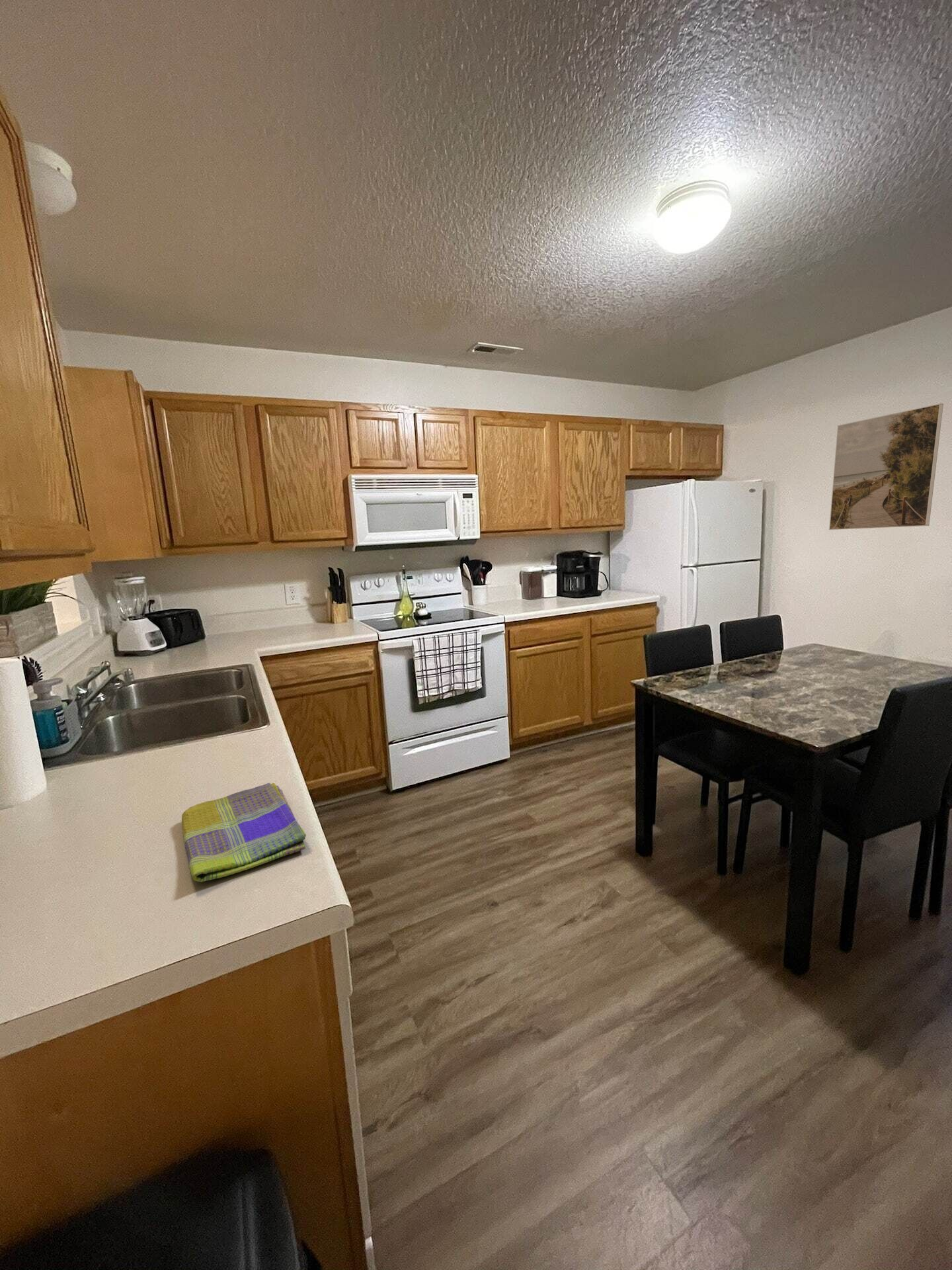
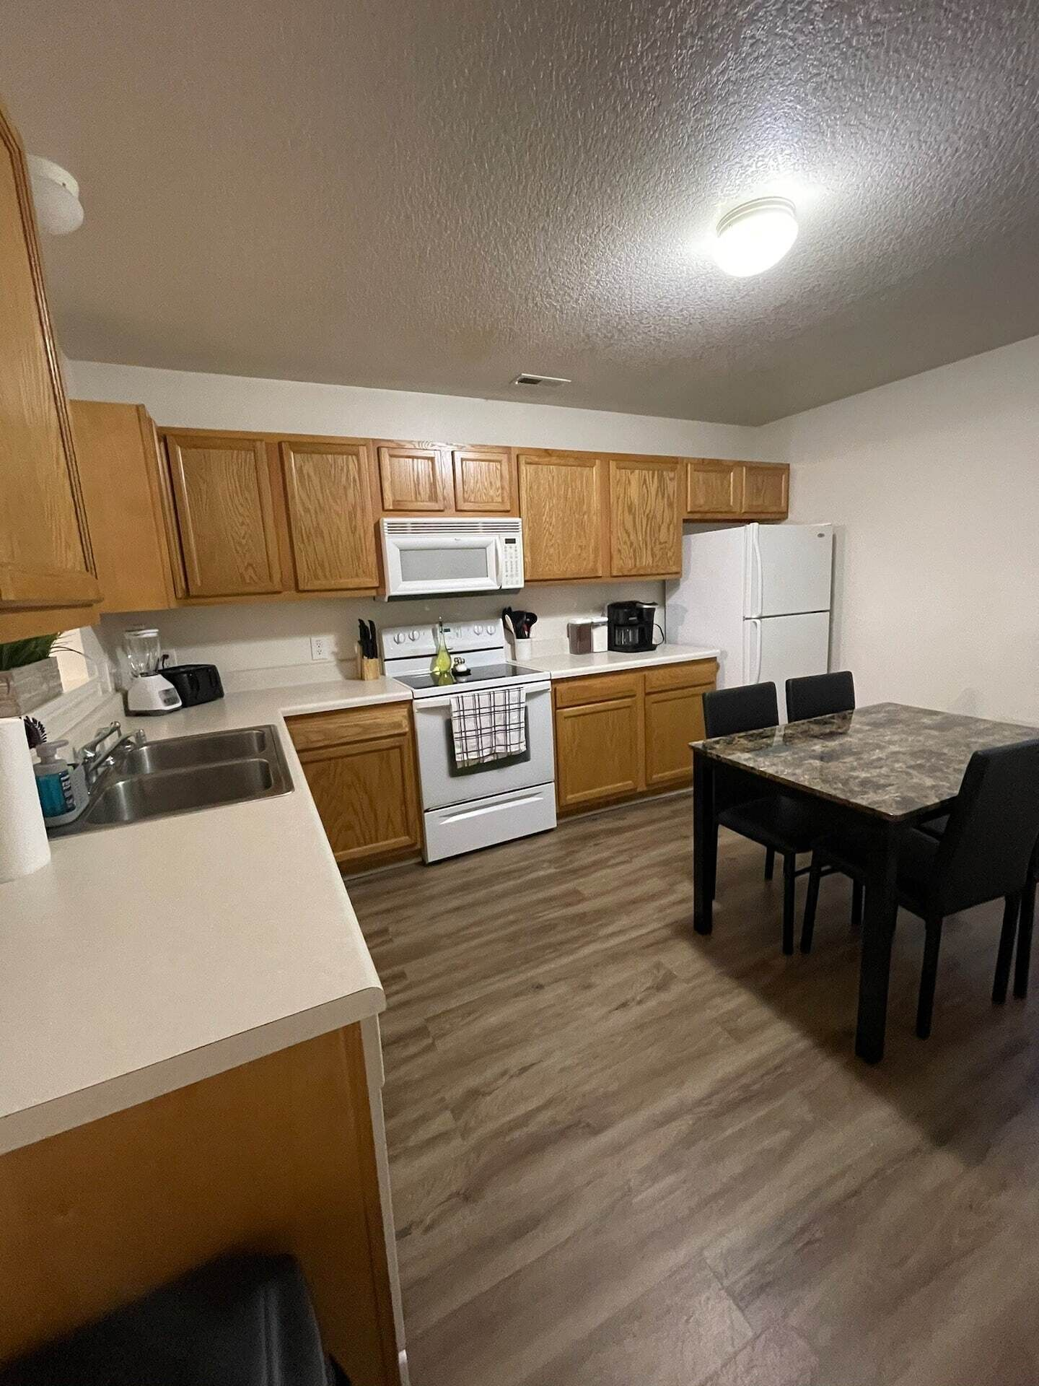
- dish towel (241, 826)
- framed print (881, 472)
